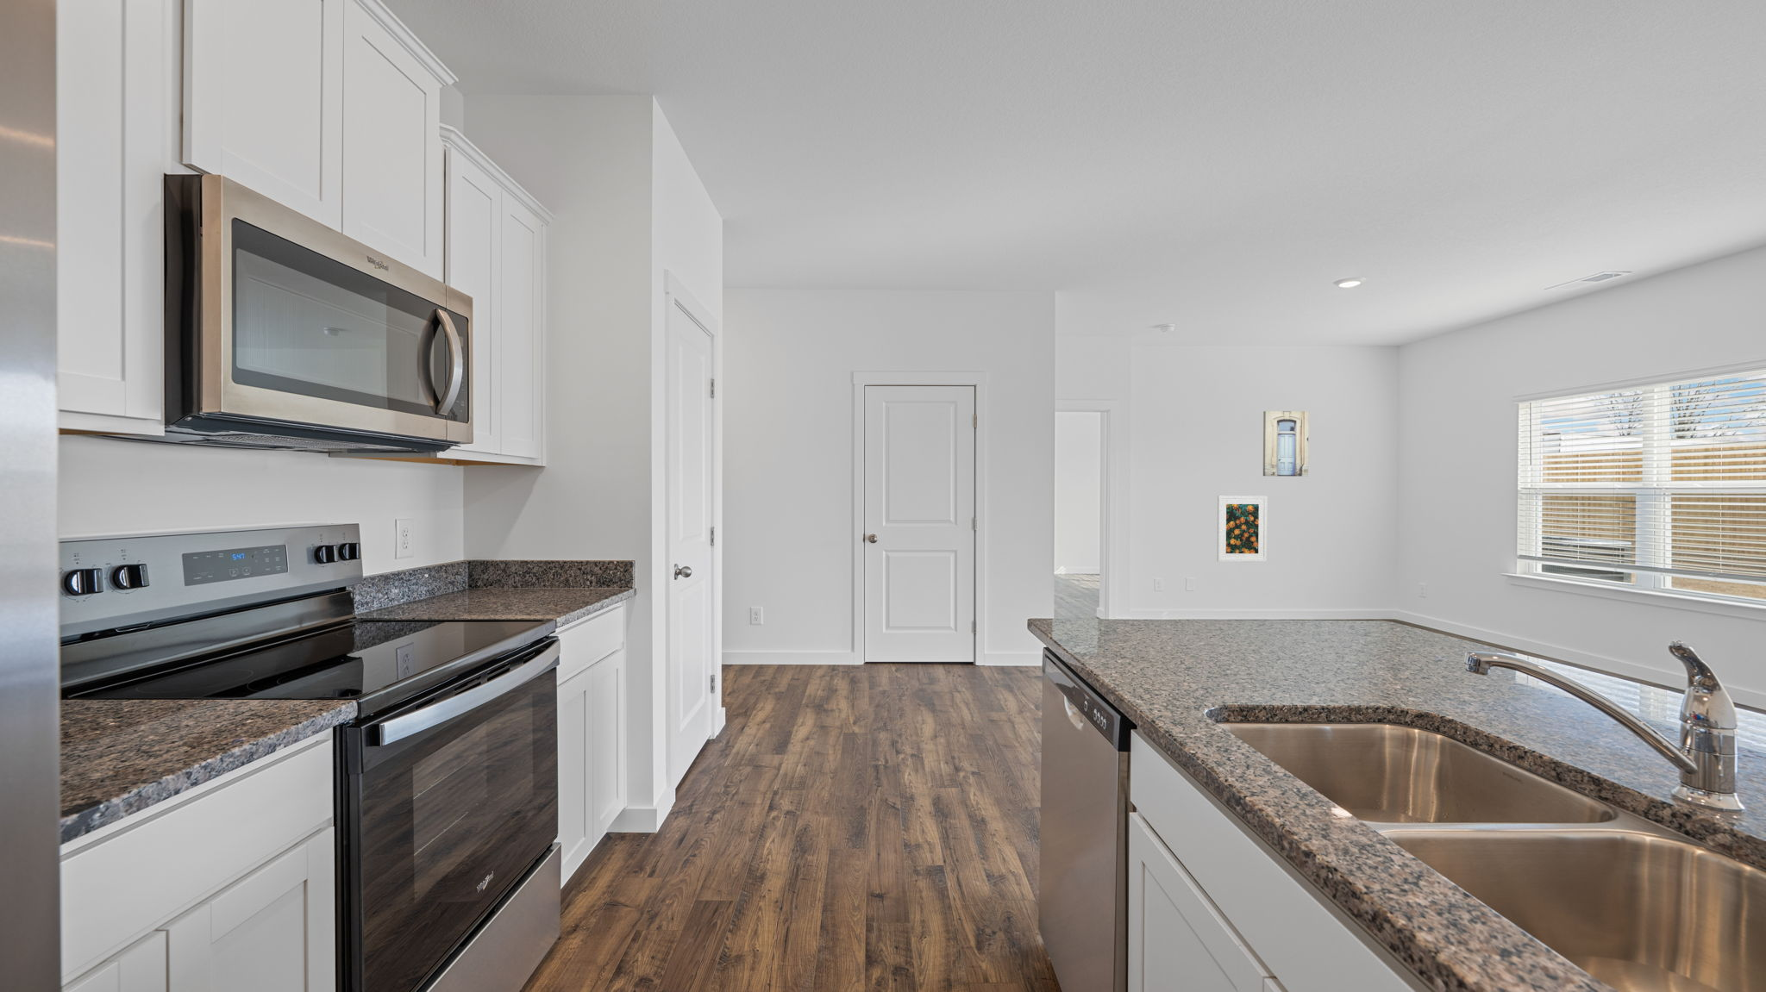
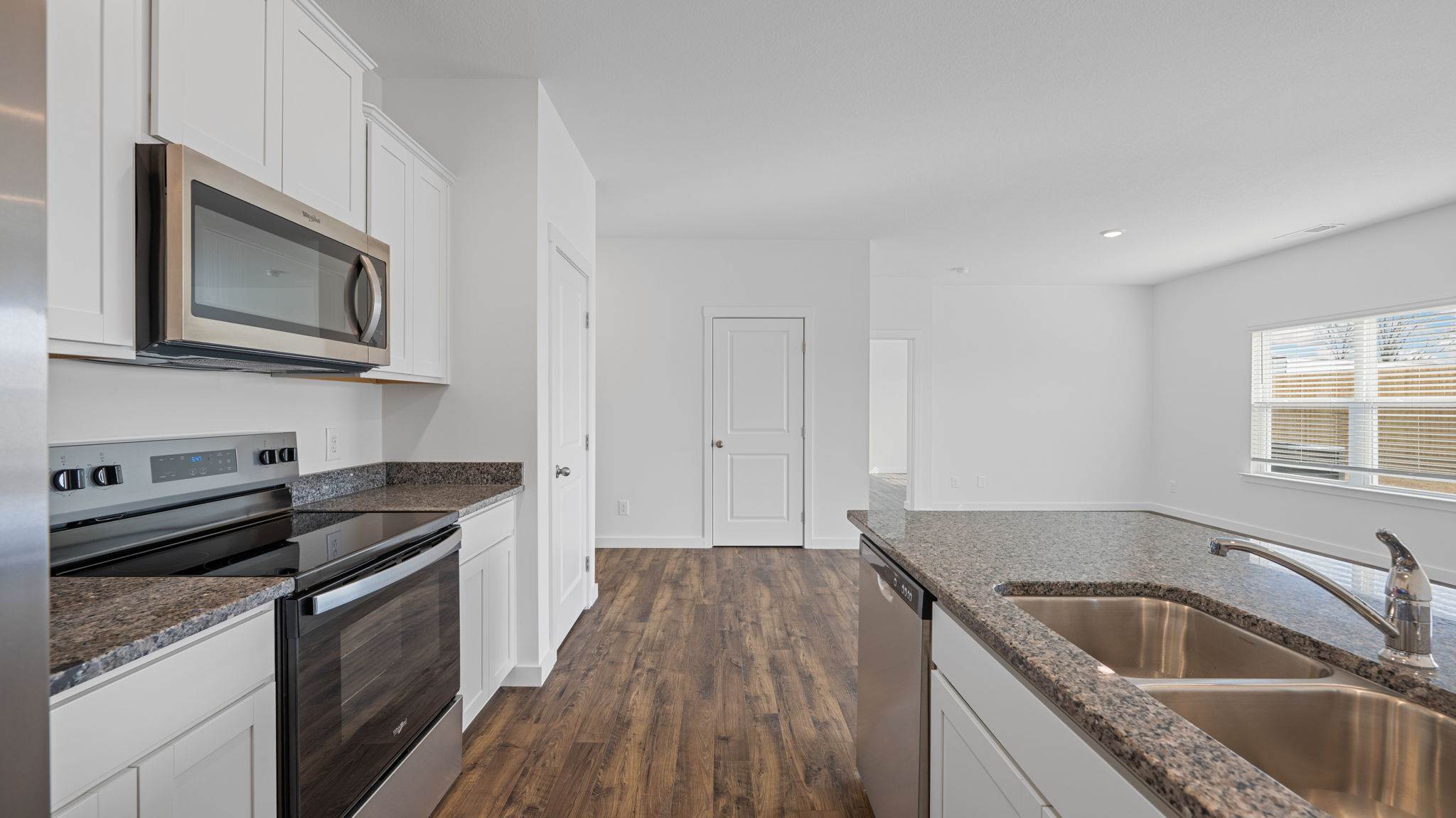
- wall art (1286, 443)
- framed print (1242, 529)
